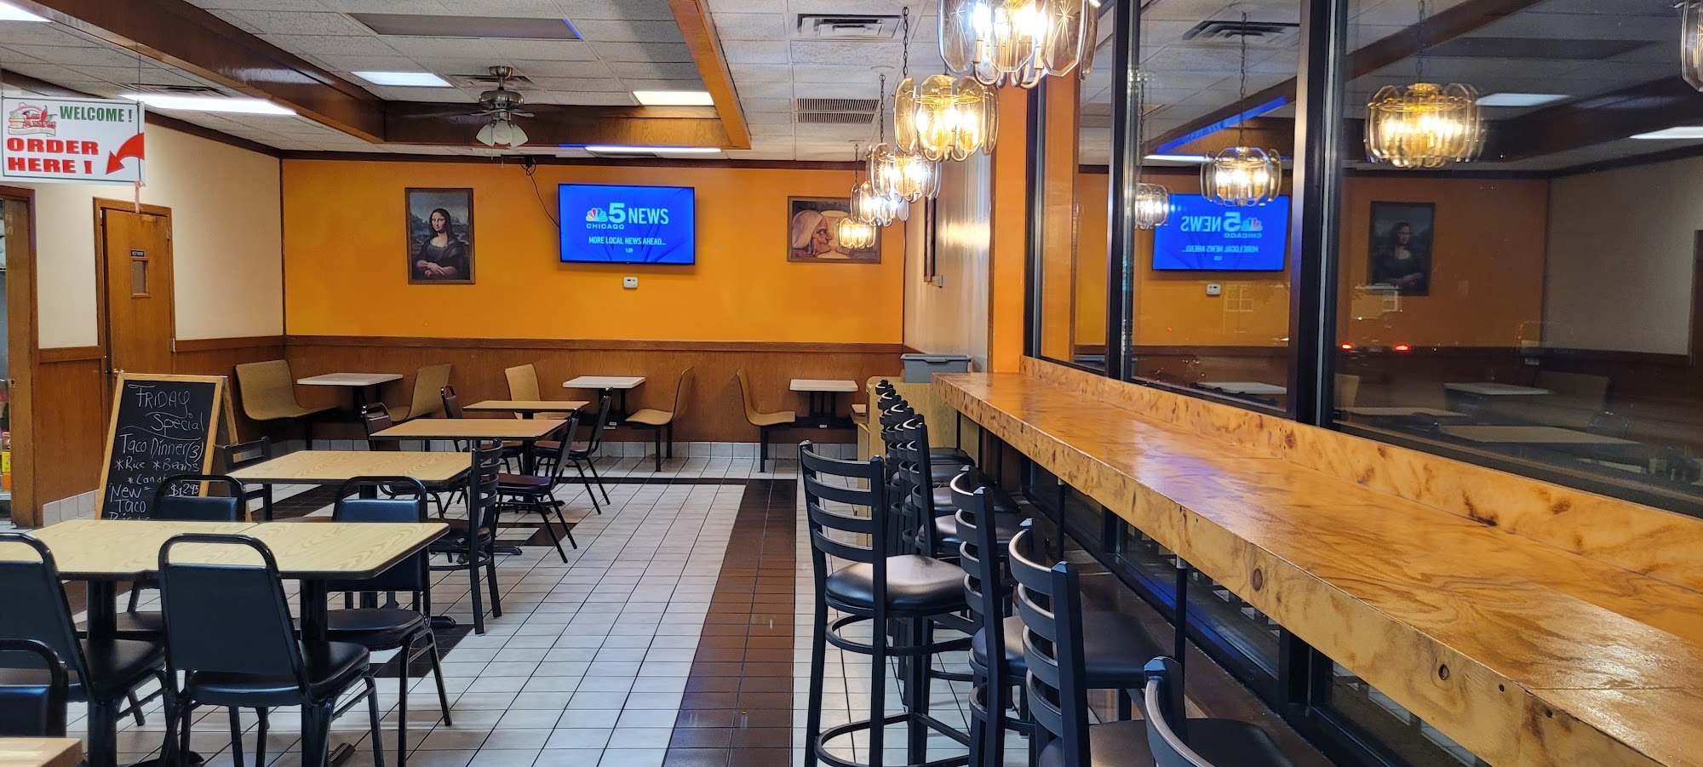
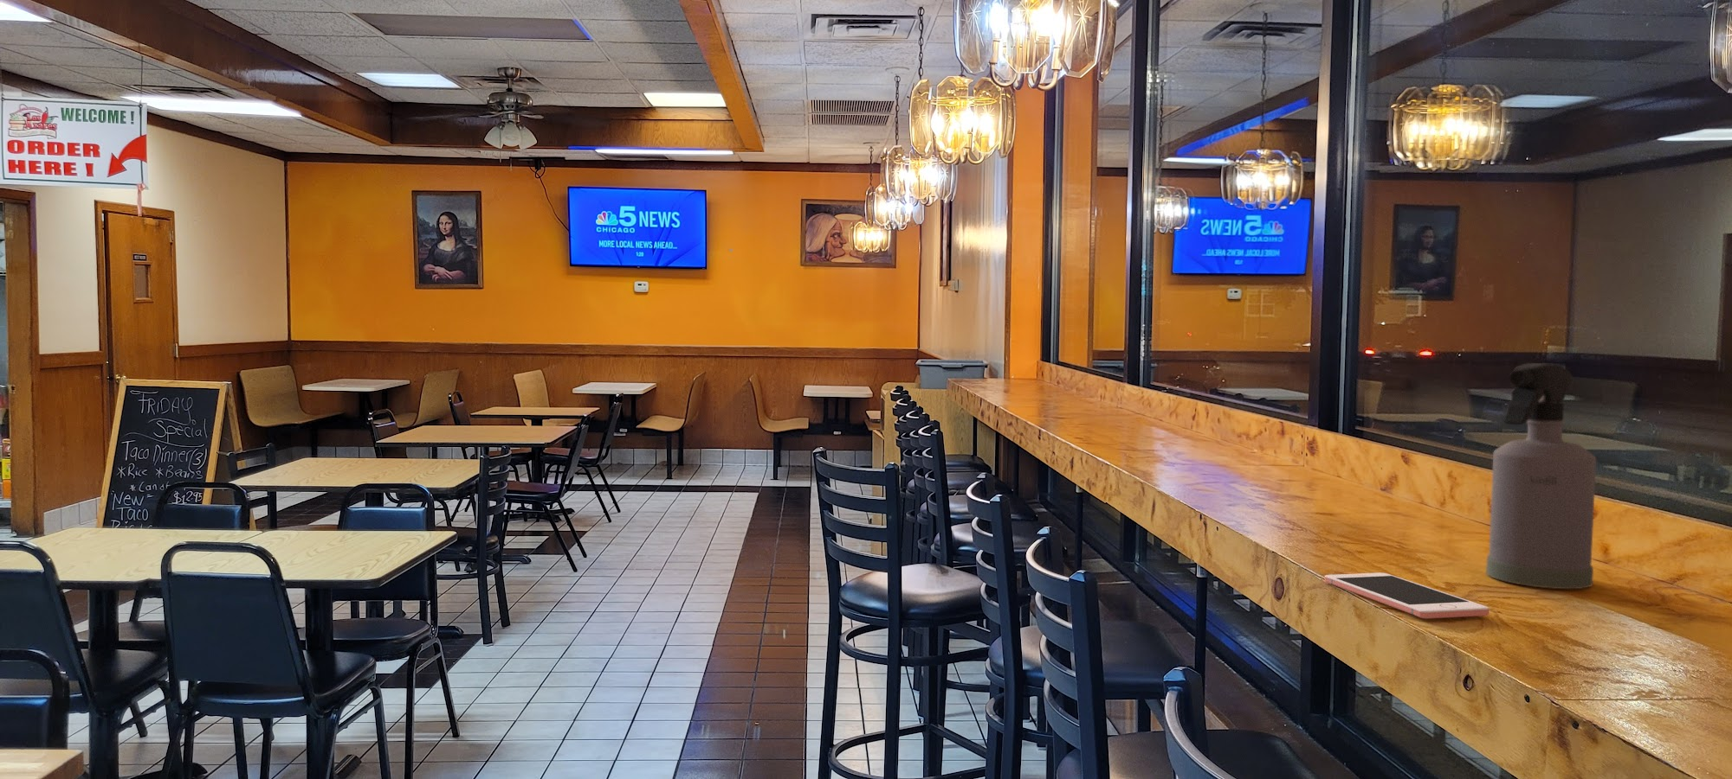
+ cell phone (1402, 594)
+ spray bottle (1539, 471)
